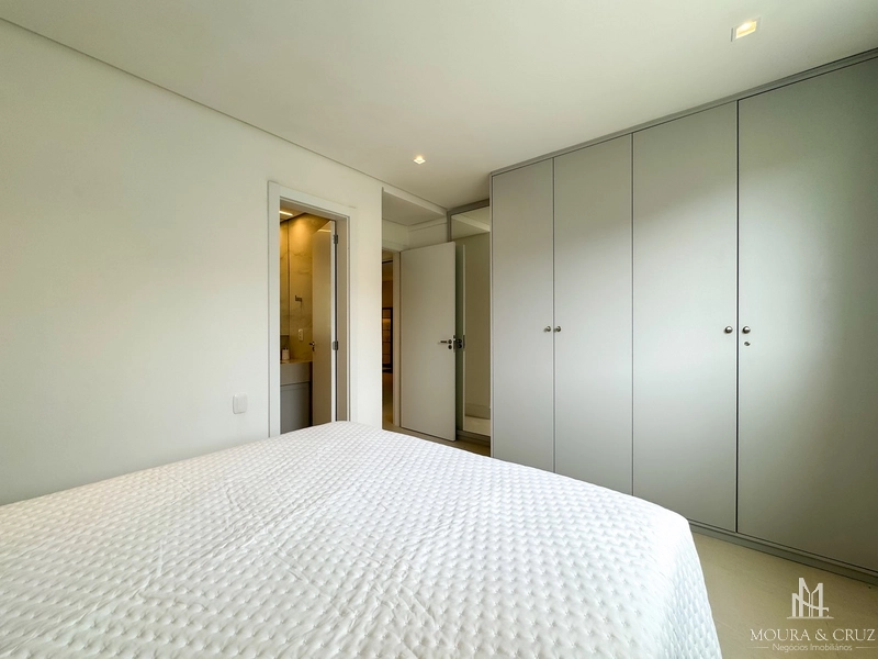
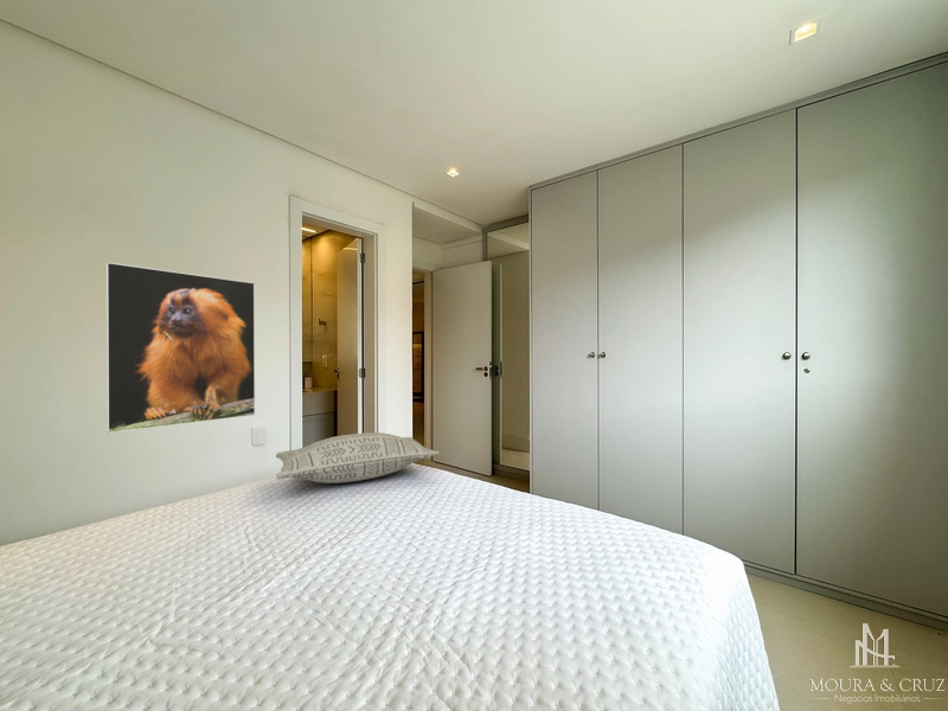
+ pillow (357, 456)
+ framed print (188, 348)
